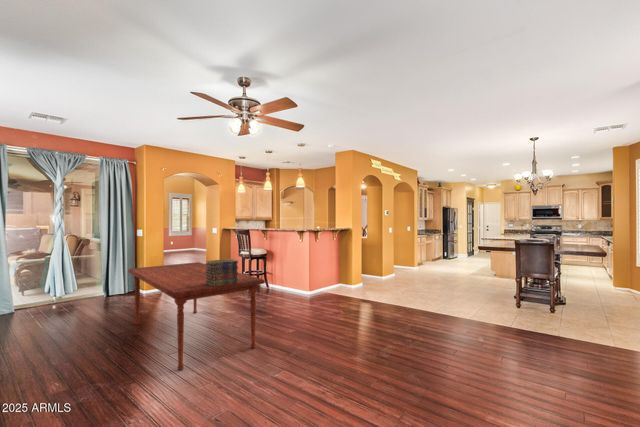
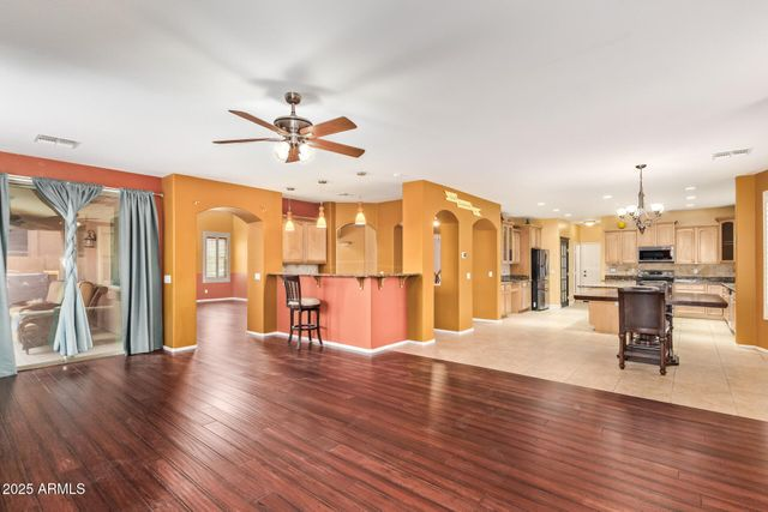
- book stack (221, 271)
- dining table (186, 301)
